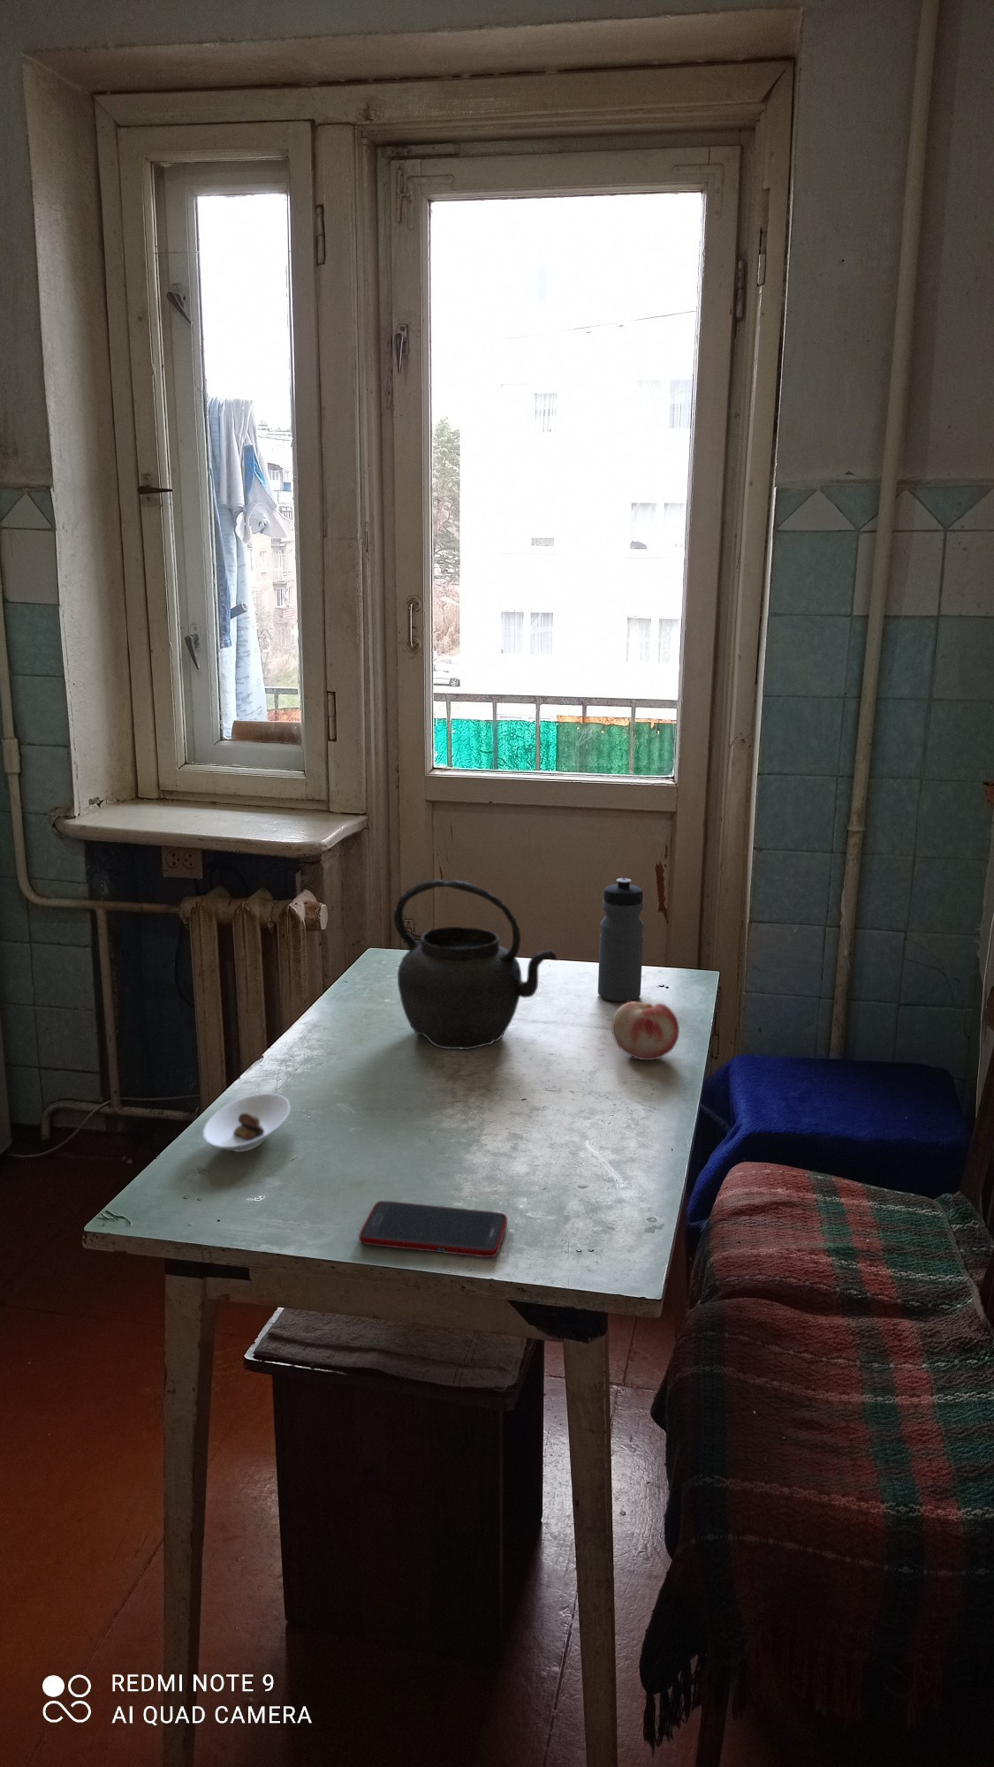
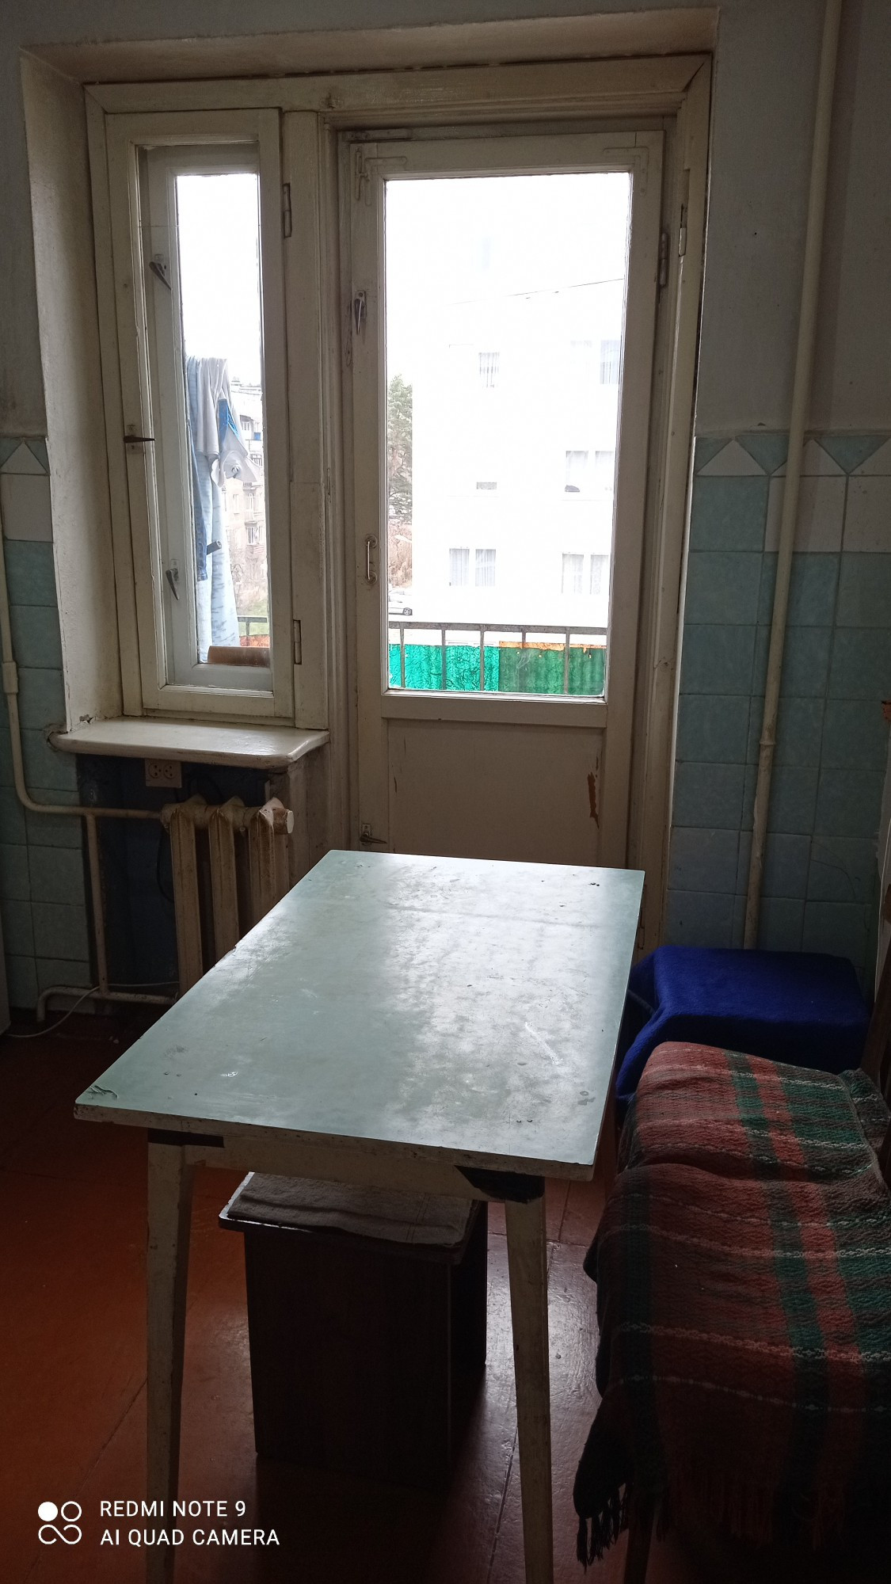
- cell phone (433, 1228)
- saucer (248, 1126)
- kettle (473, 959)
- water bottle (621, 937)
- fruit (644, 1029)
